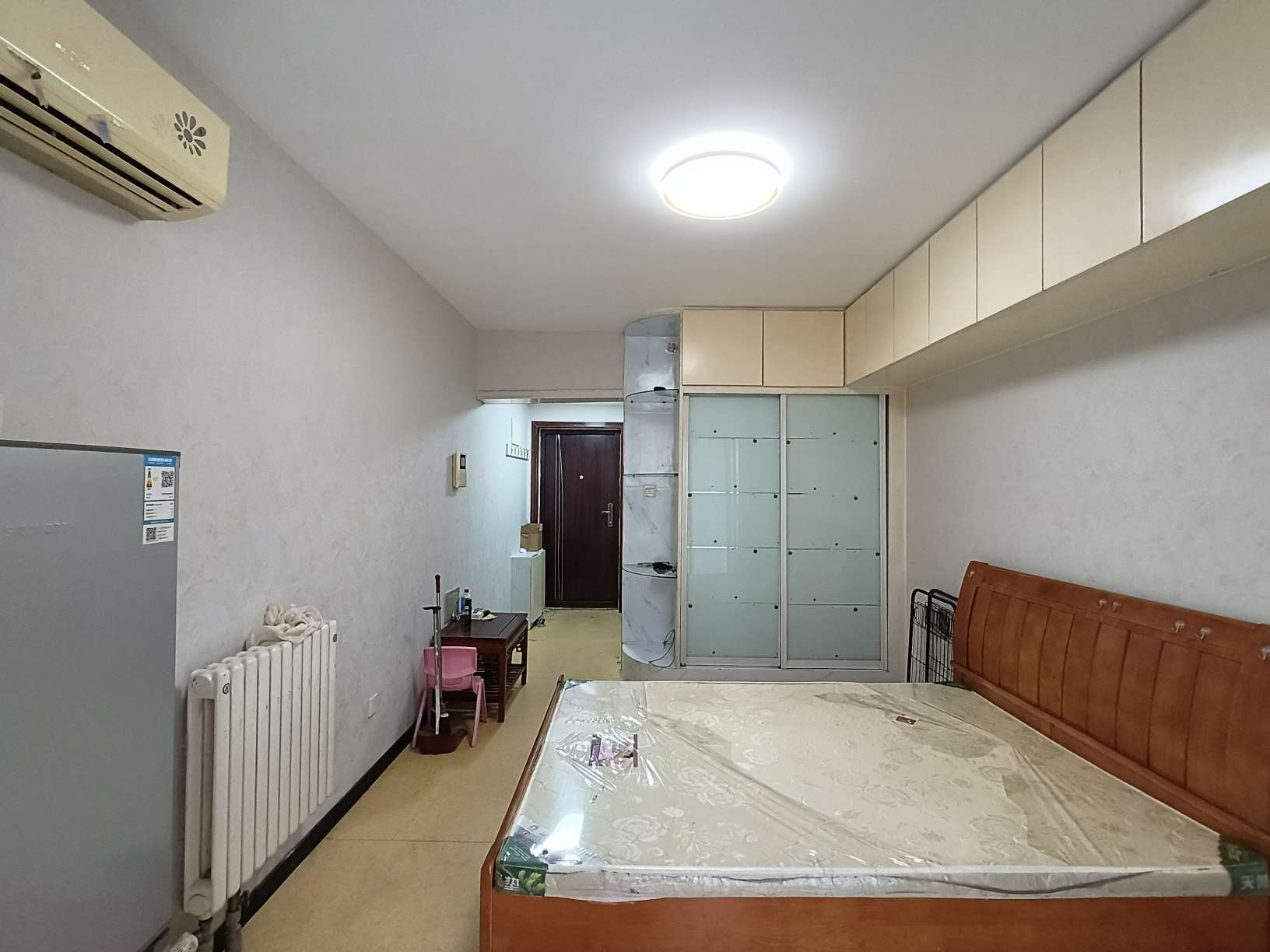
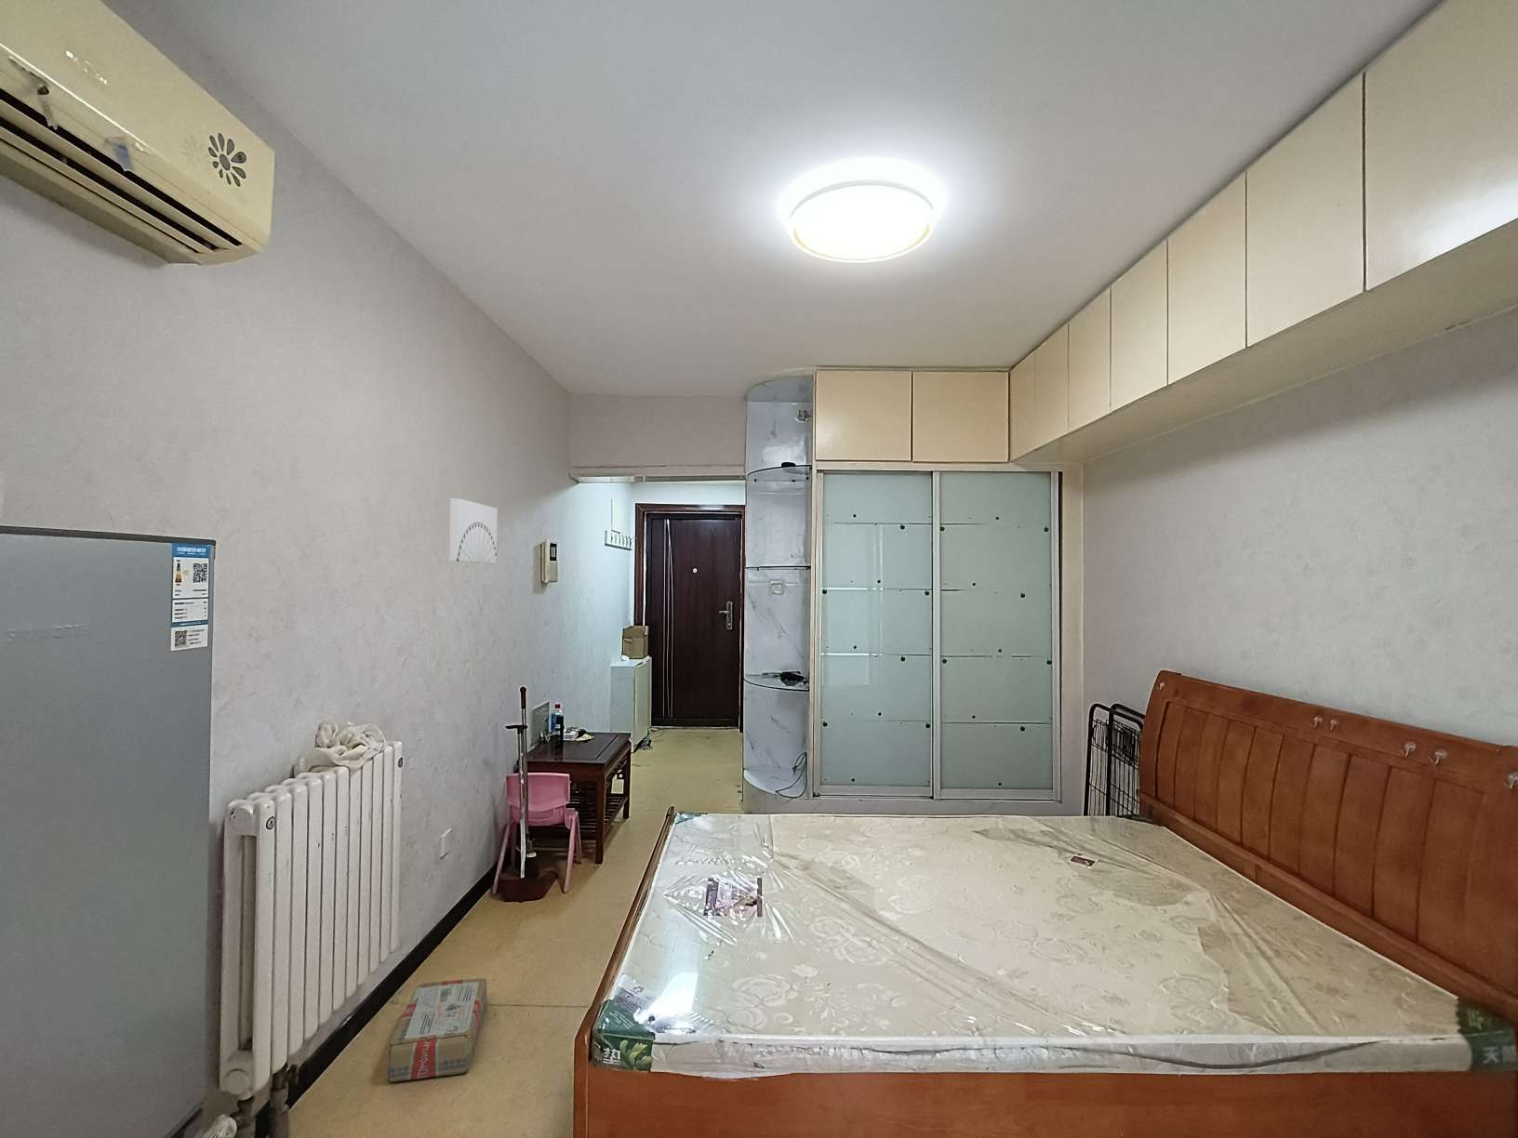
+ carton (440, 1023)
+ wall art (475, 533)
